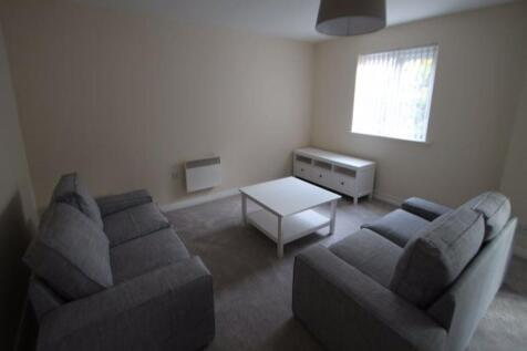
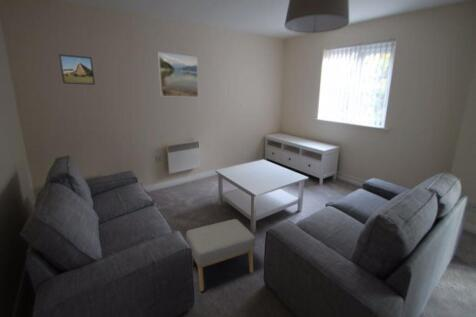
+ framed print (179, 76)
+ footstool (220, 250)
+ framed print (77, 70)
